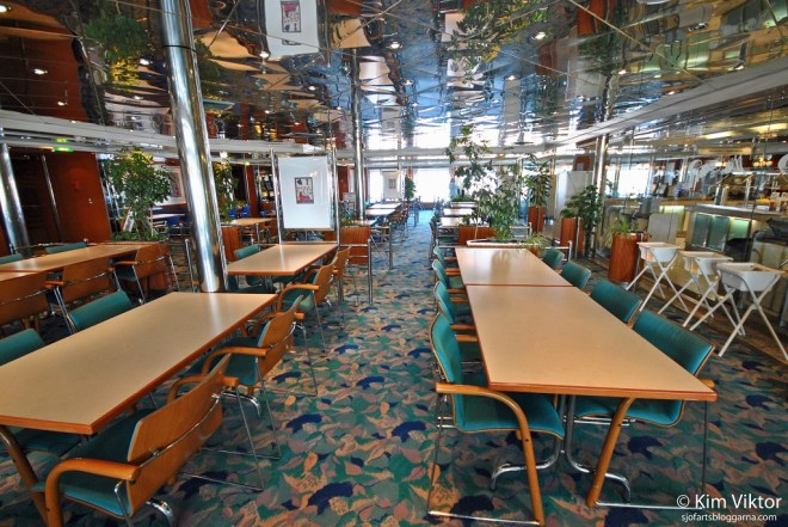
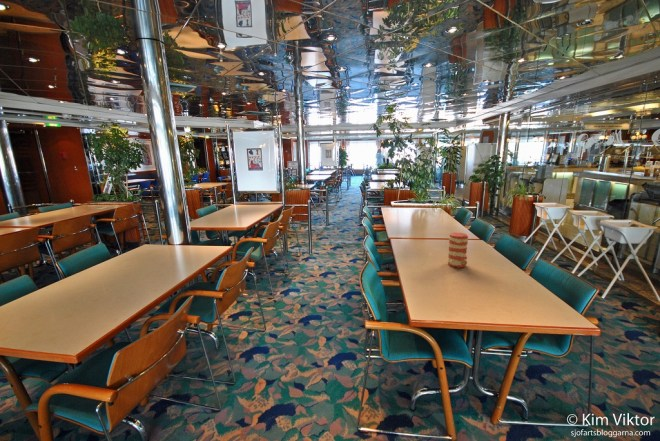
+ vase (458, 250)
